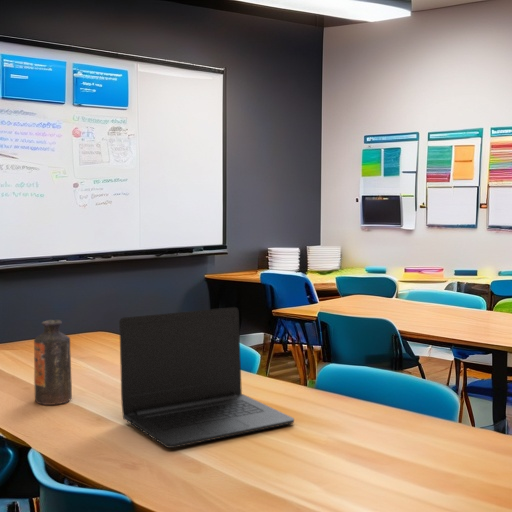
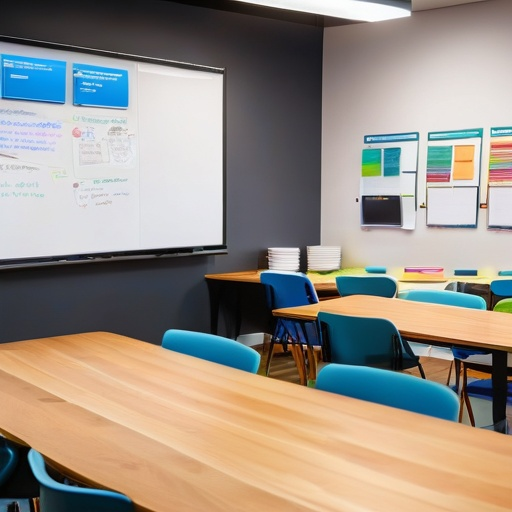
- laptop (206, 371)
- bottle (52, 360)
